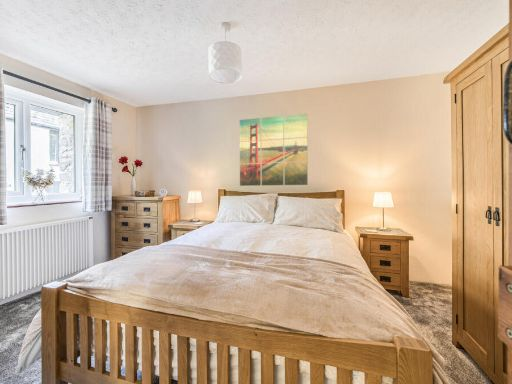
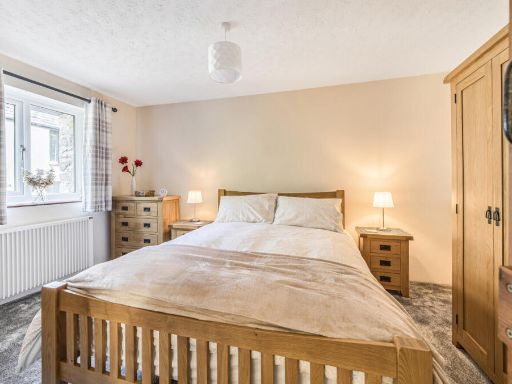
- wall art (272, 151)
